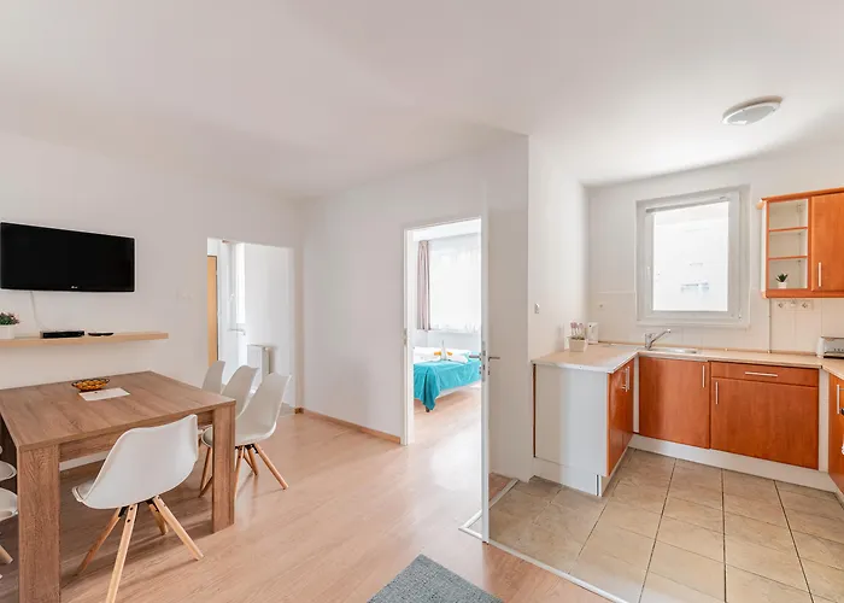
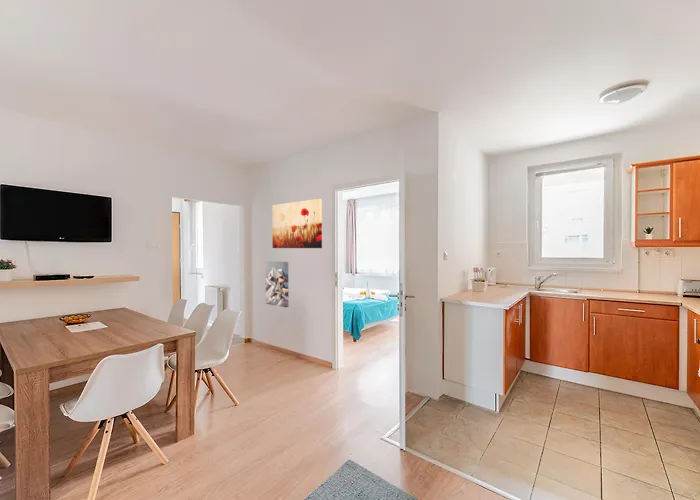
+ wall art (295, 225)
+ wall art (276, 283)
